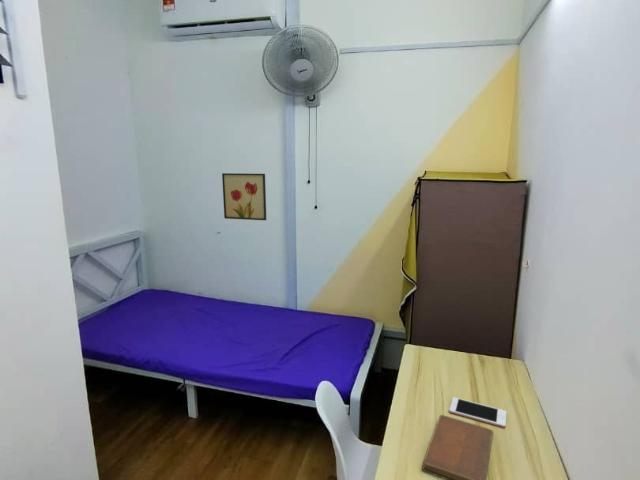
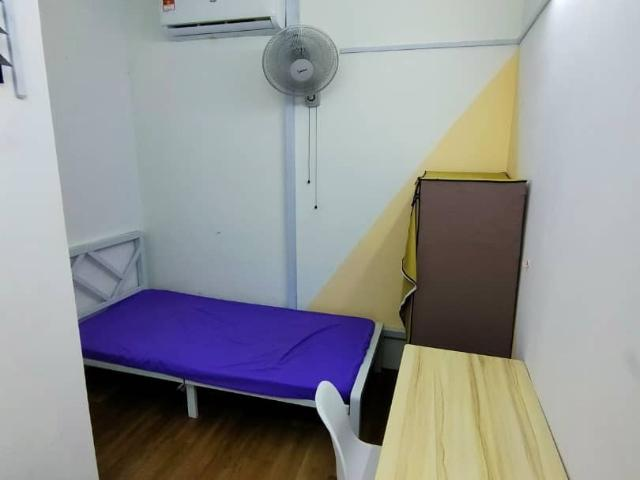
- notebook (459, 449)
- cell phone (477, 411)
- wall art (244, 196)
